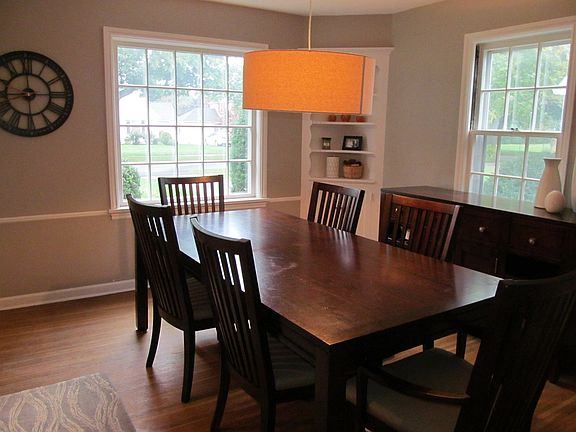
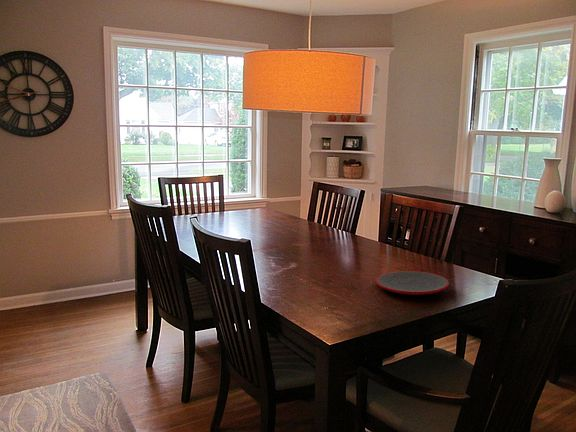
+ plate (411, 283)
